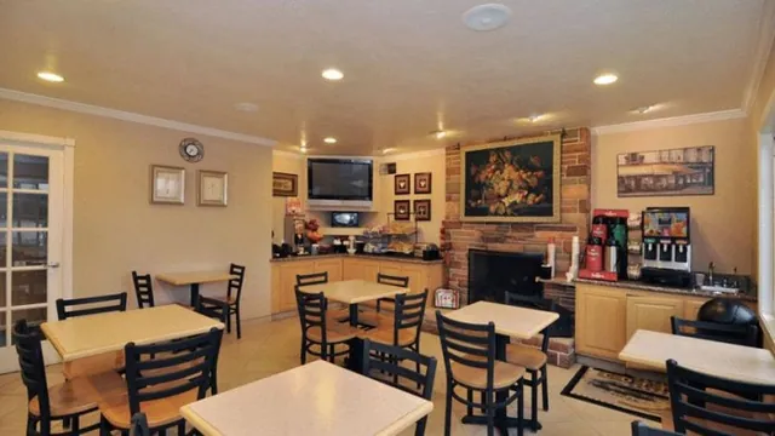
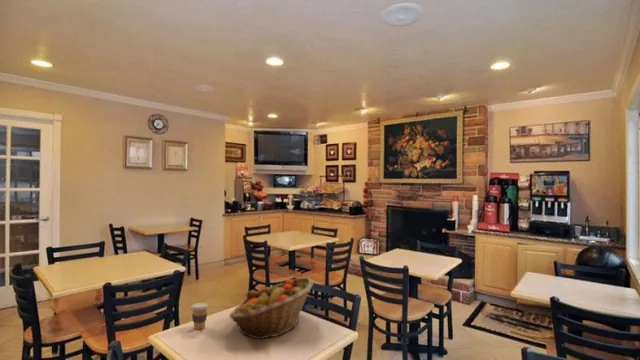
+ fruit basket (273, 303)
+ coffee cup (199, 316)
